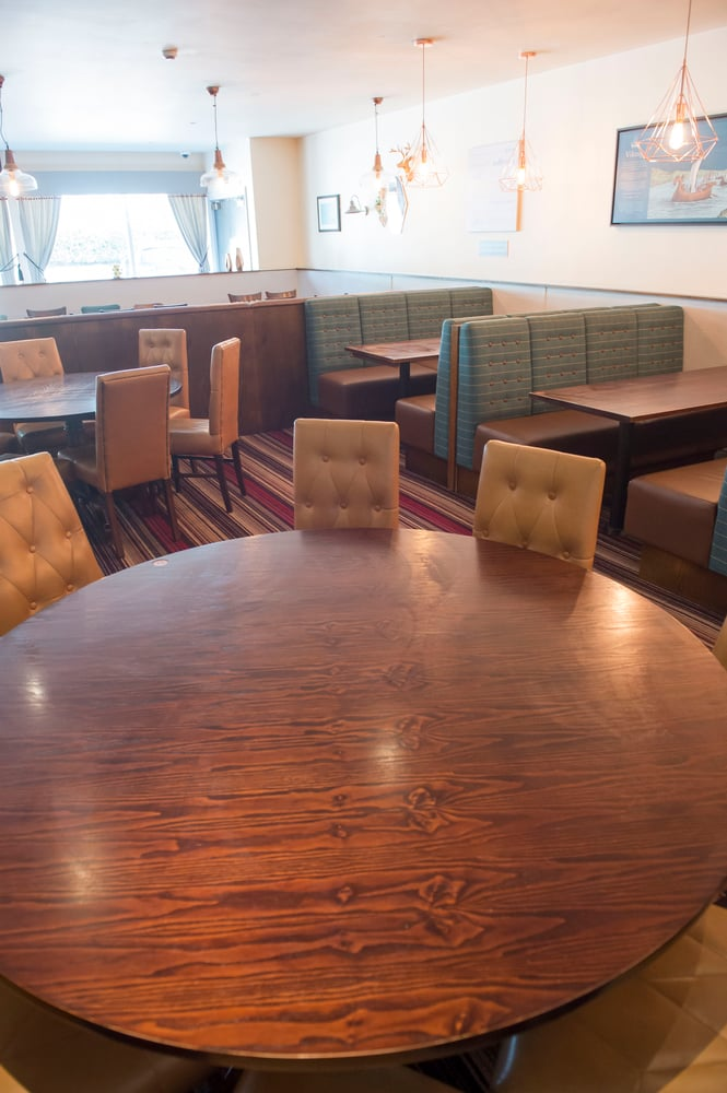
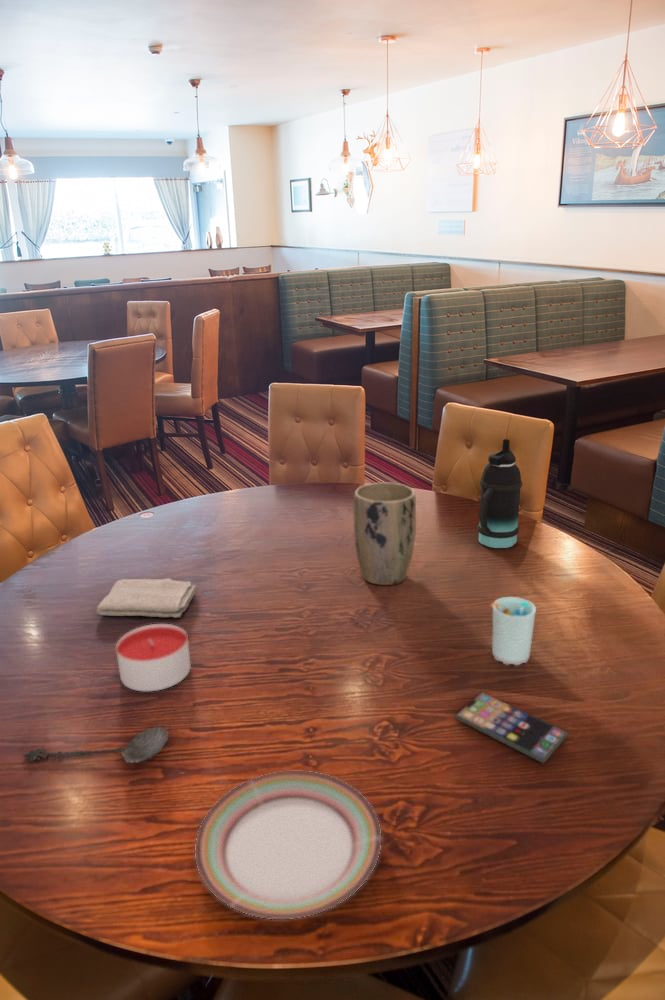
+ washcloth (147, 597)
+ plant pot (384, 534)
+ spoon (95, 751)
+ smartphone (510, 725)
+ bottle (496, 494)
+ cup (511, 625)
+ candle (153, 655)
+ plate (289, 841)
